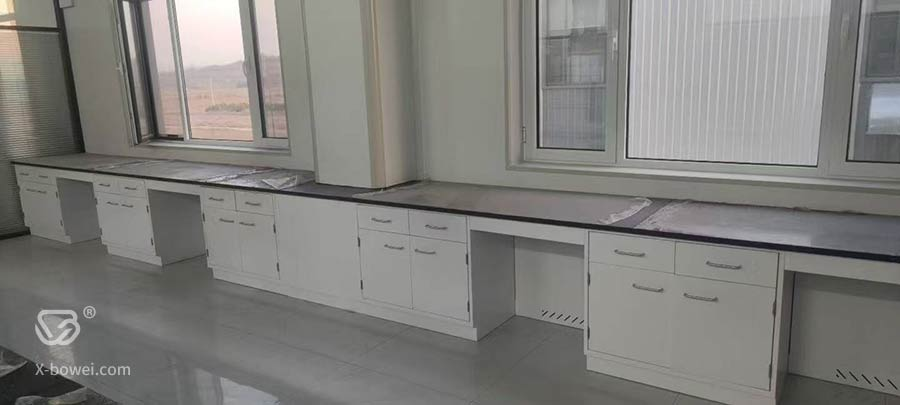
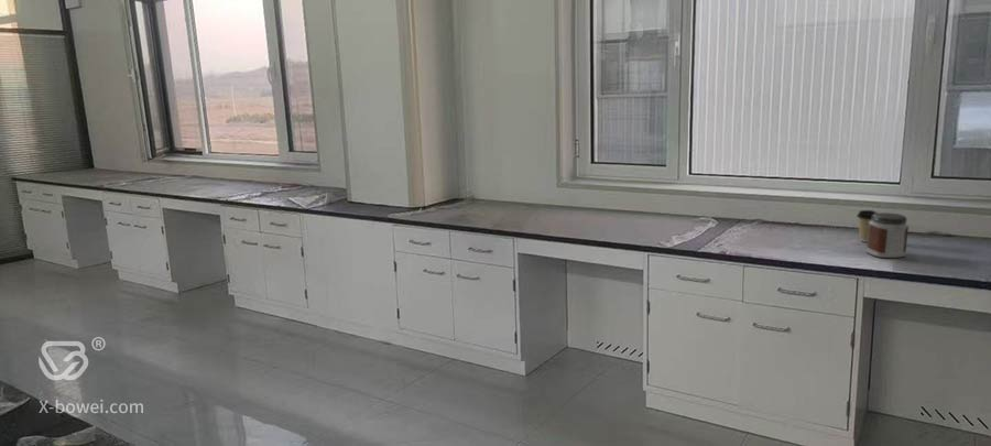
+ jar (887, 235)
+ coffee cup (868, 226)
